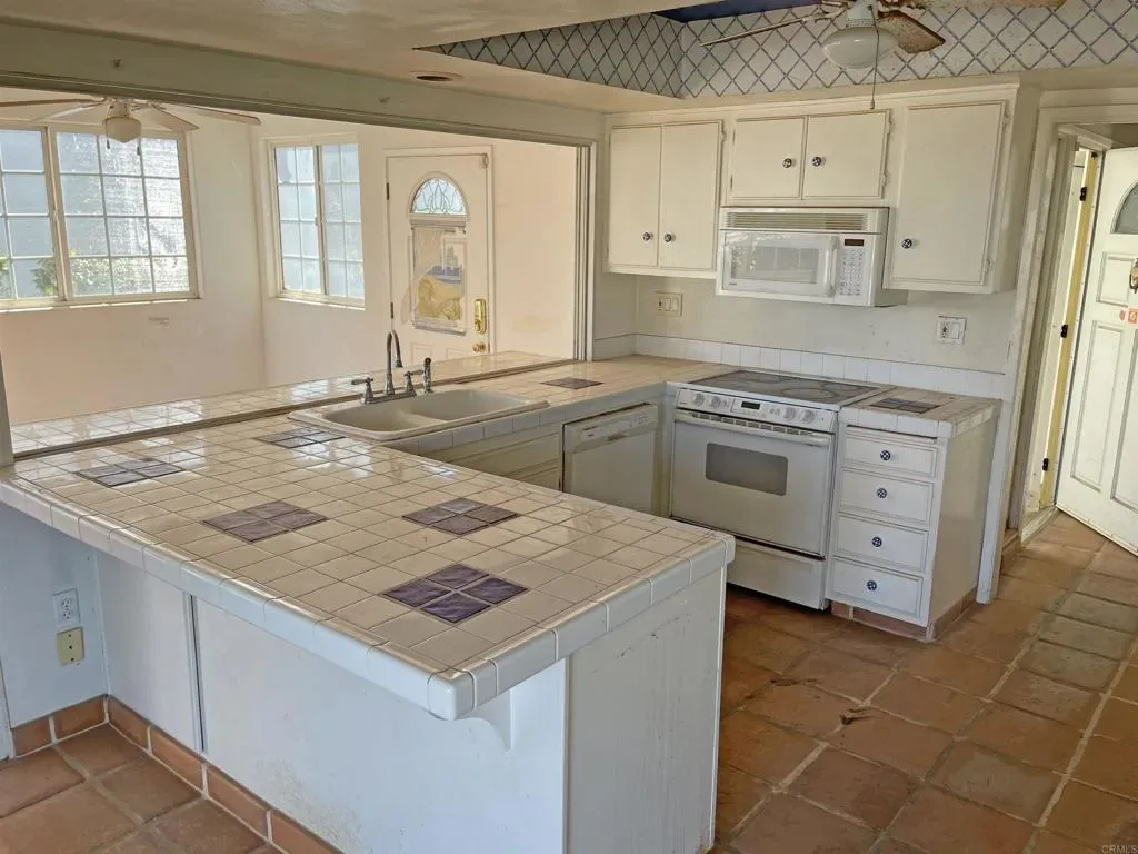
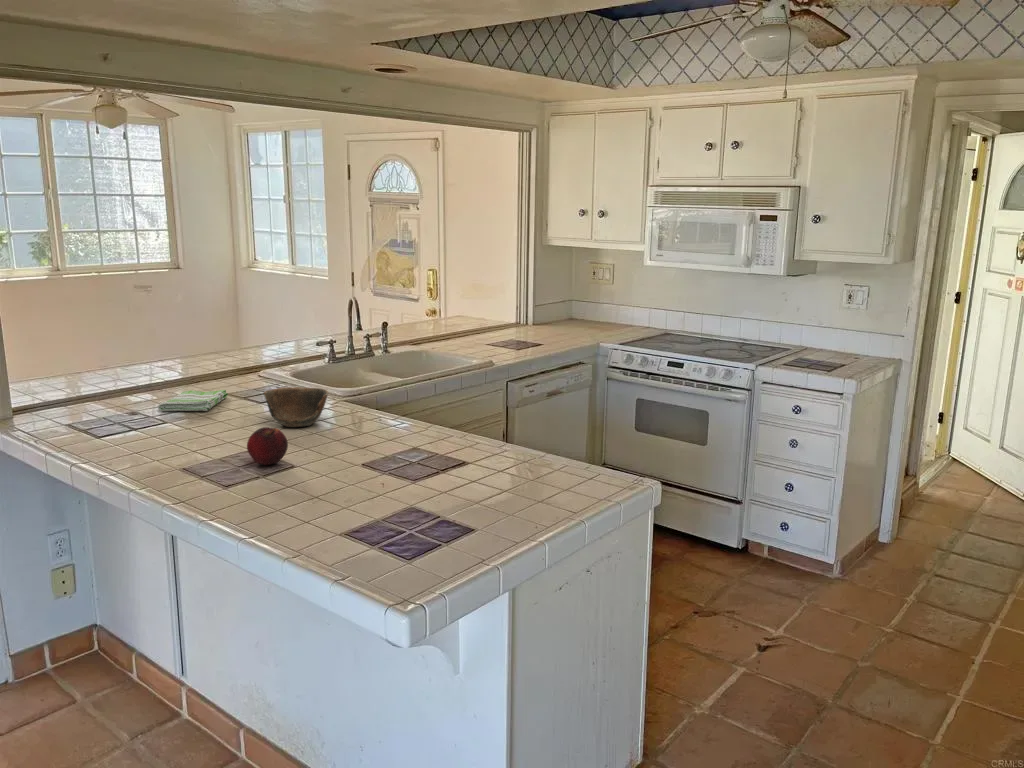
+ bowl (298, 406)
+ fruit (267, 446)
+ dish towel (194, 398)
